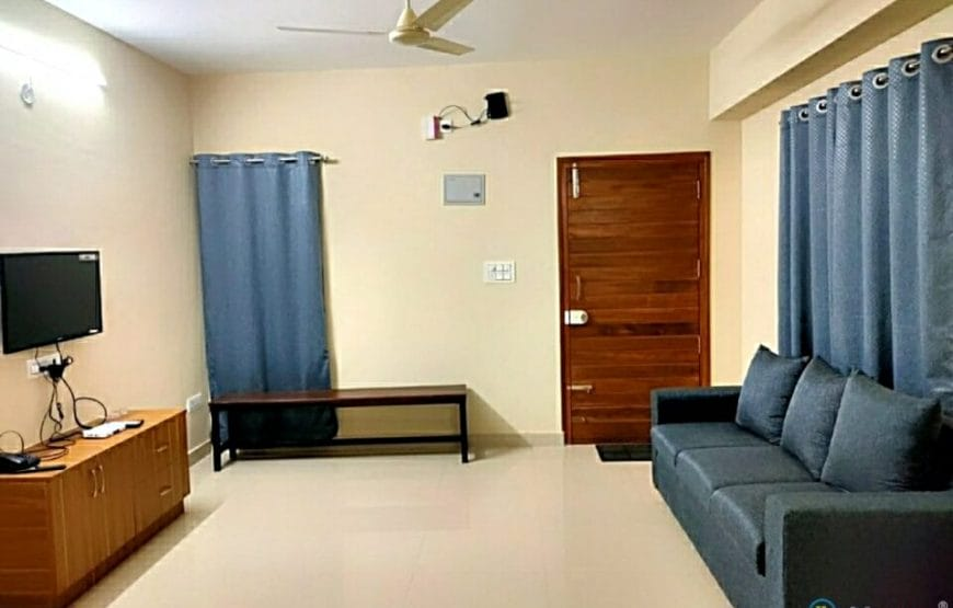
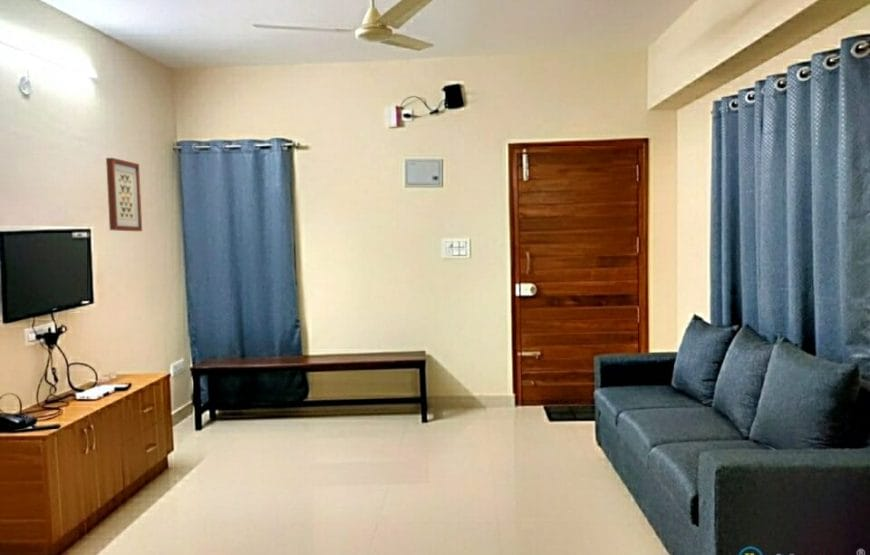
+ wall art (124, 195)
